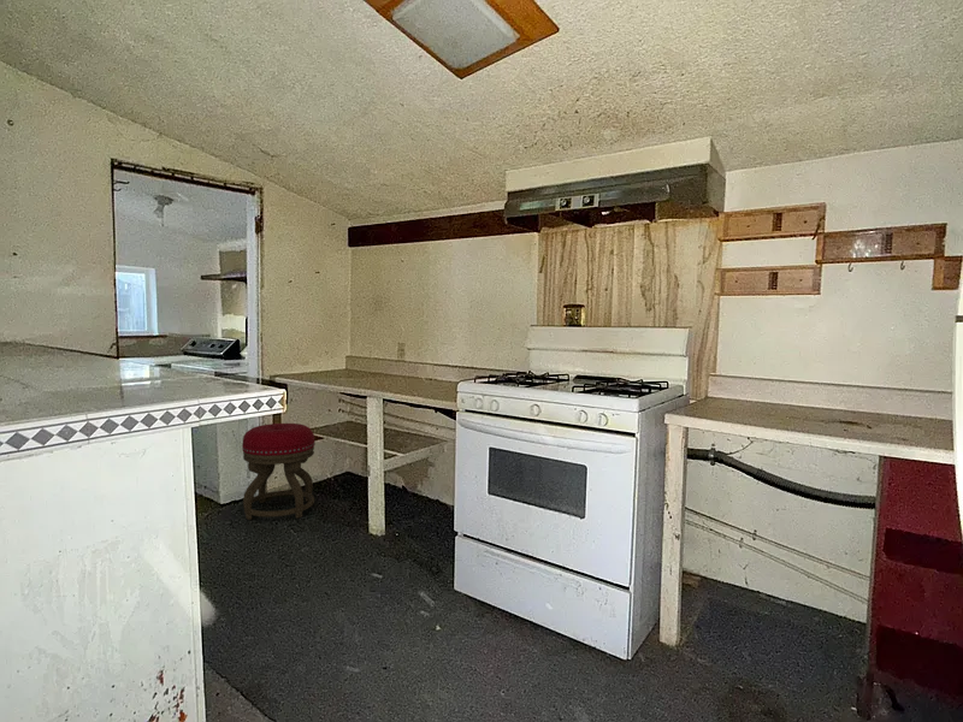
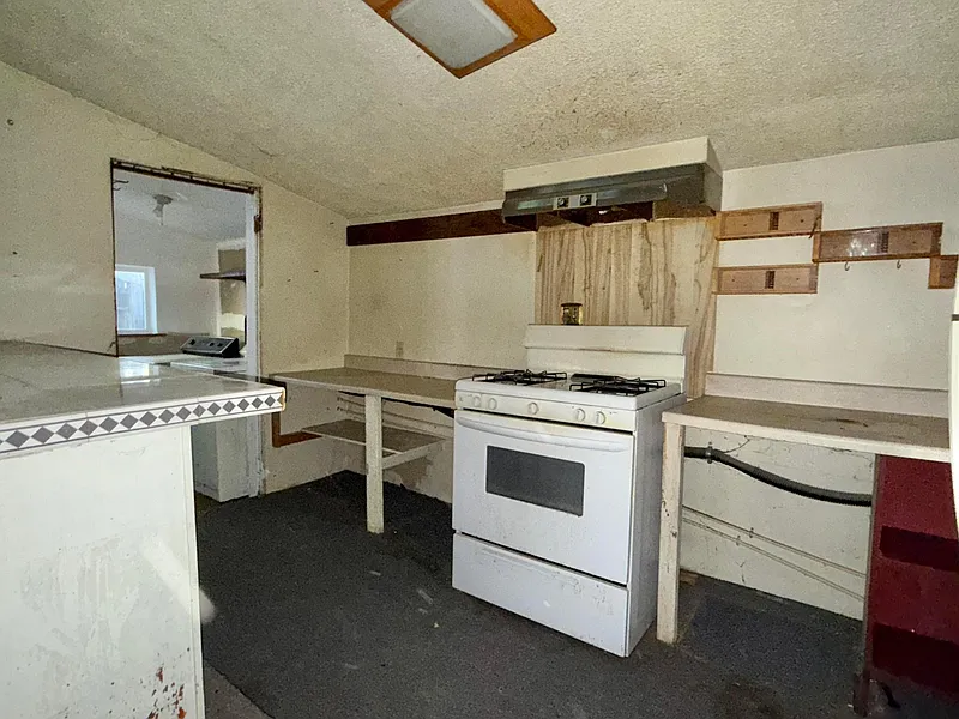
- stool (279, 463)
